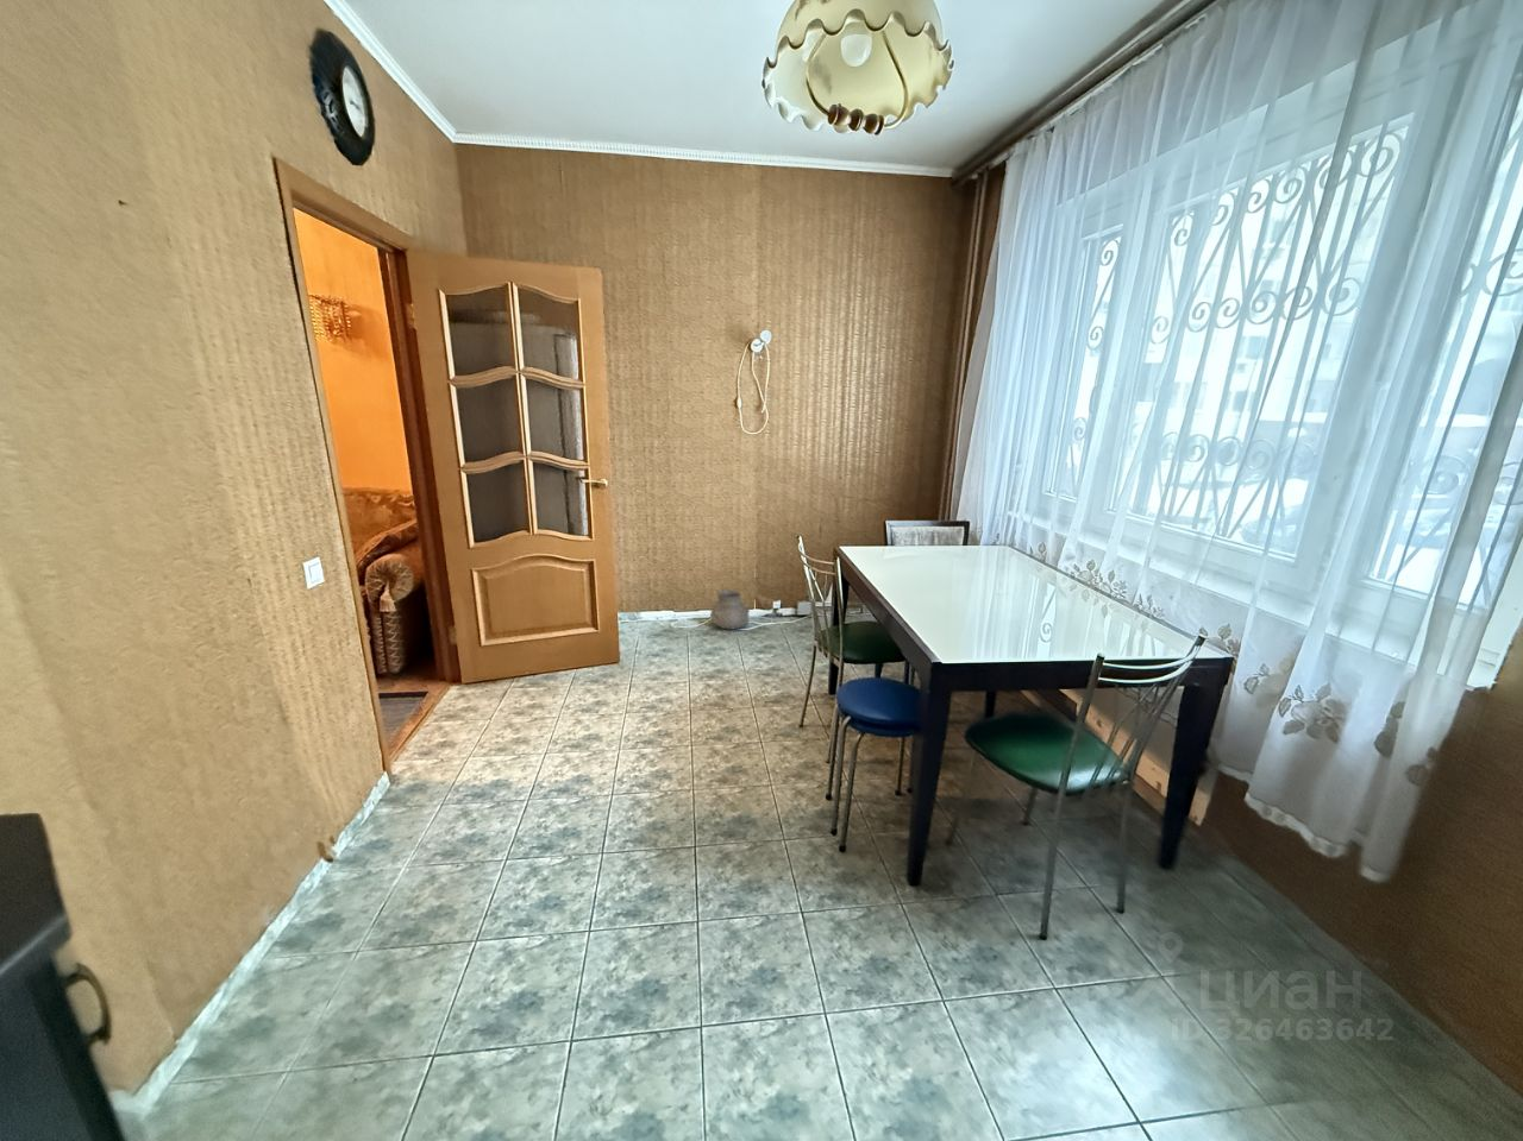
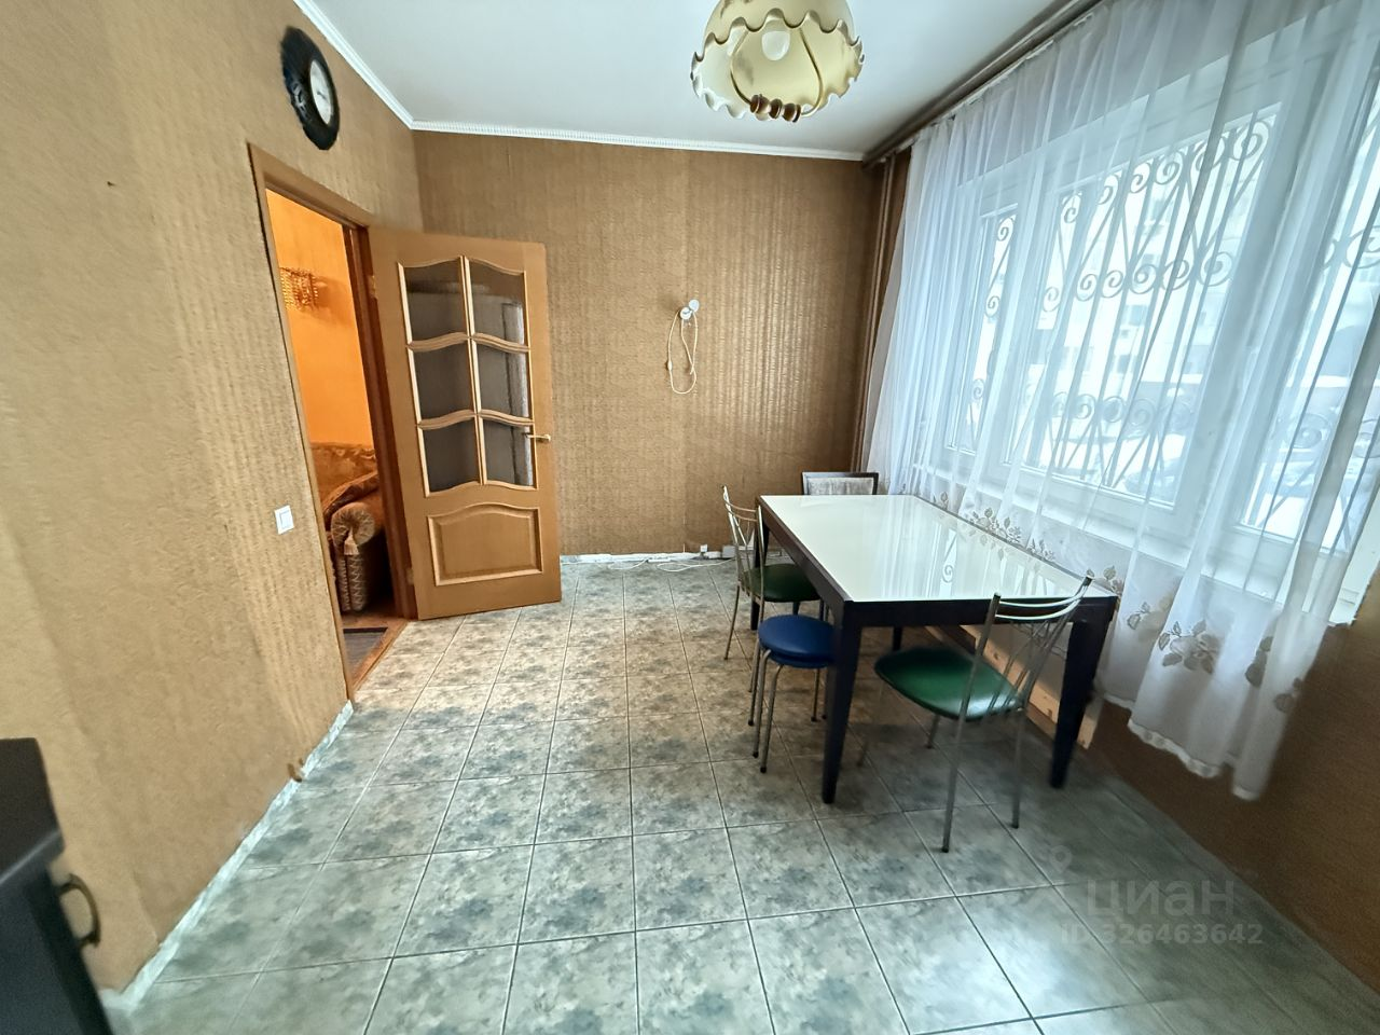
- vase (729, 610)
